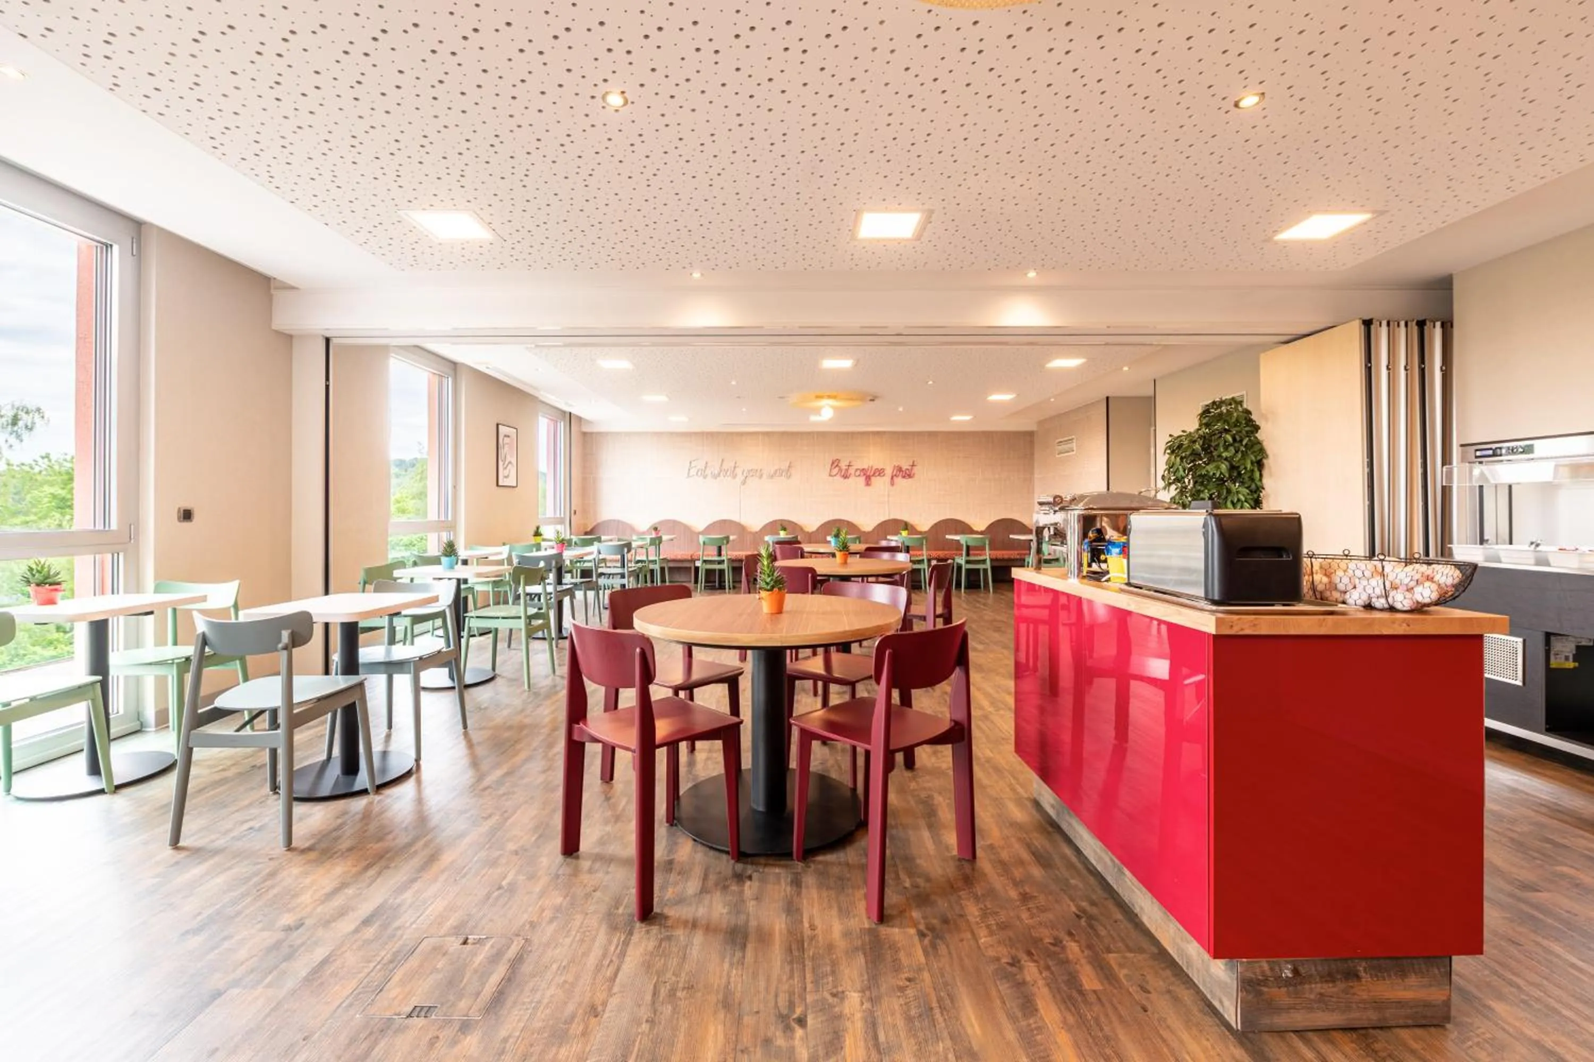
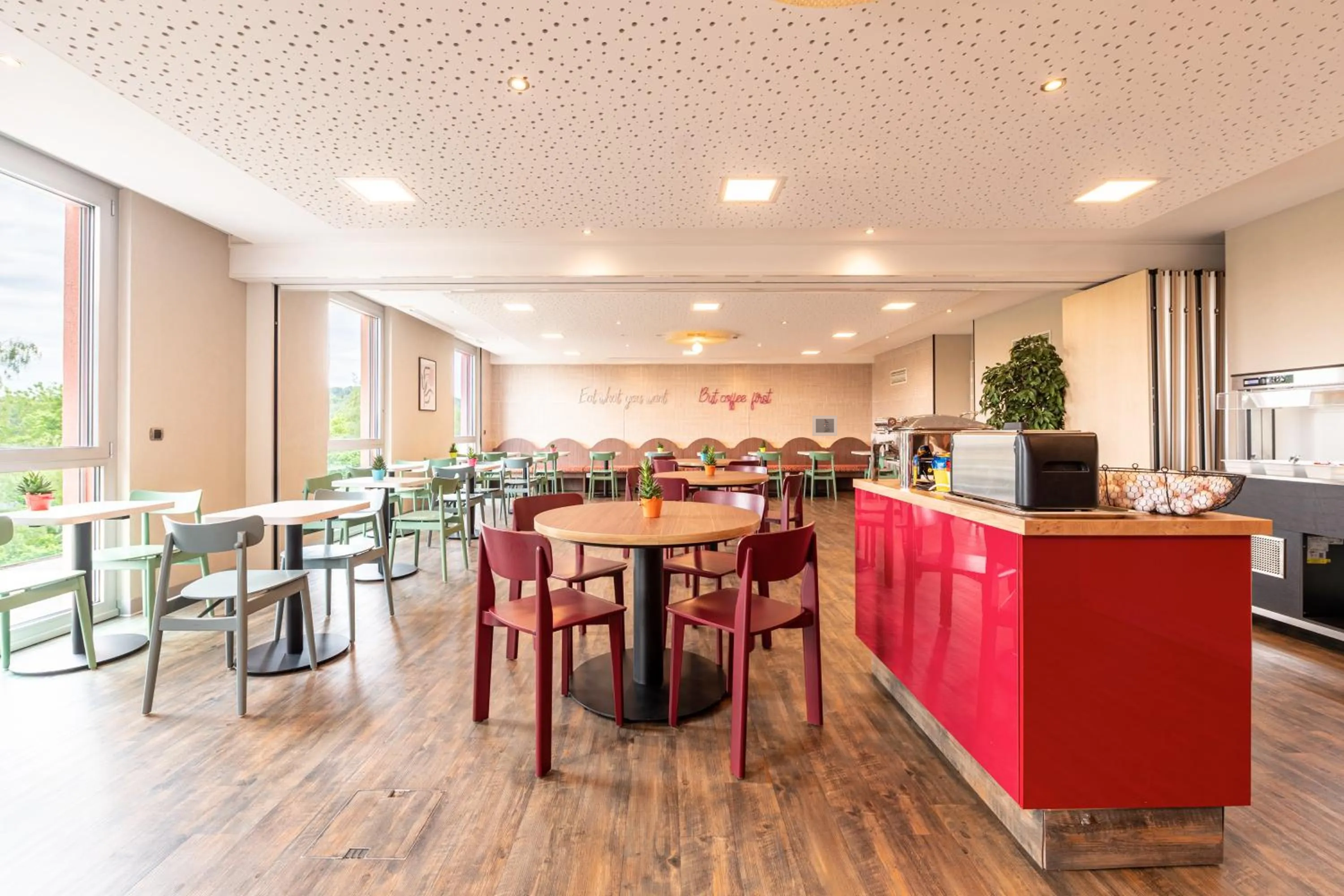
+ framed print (825, 426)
